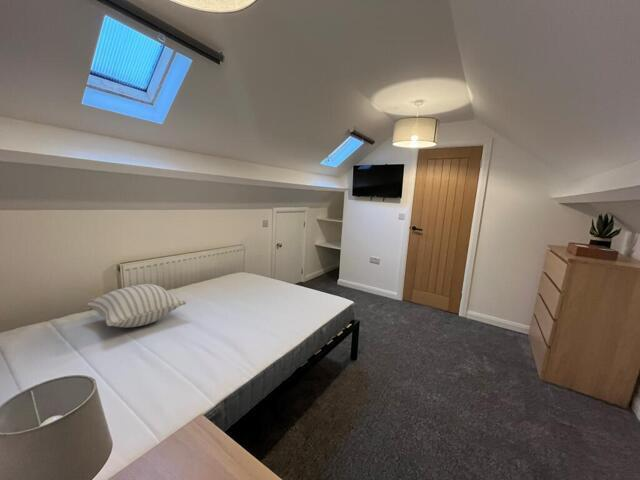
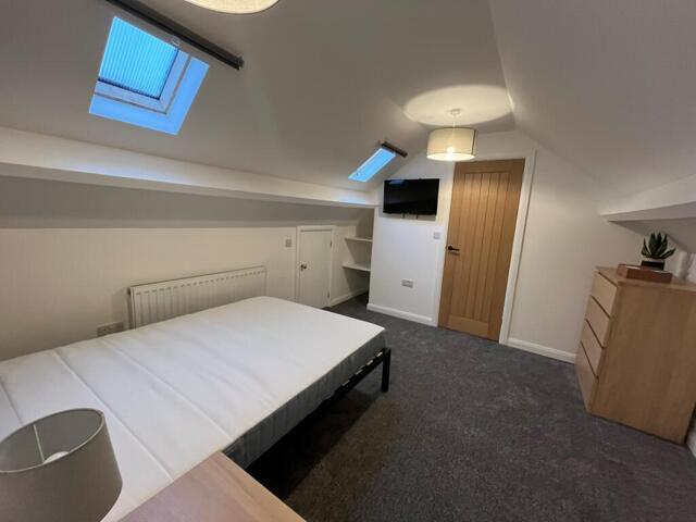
- pillow (137, 304)
